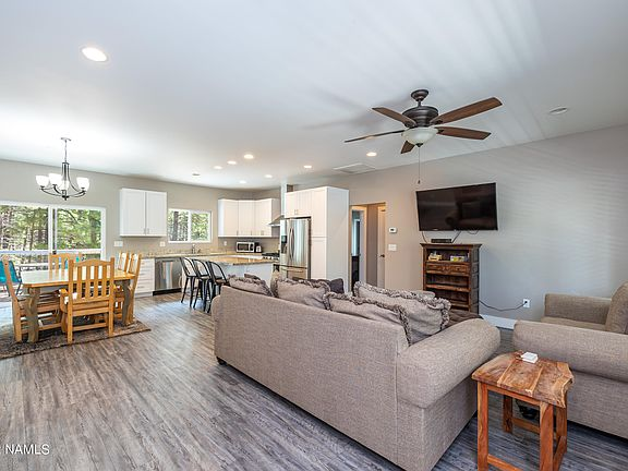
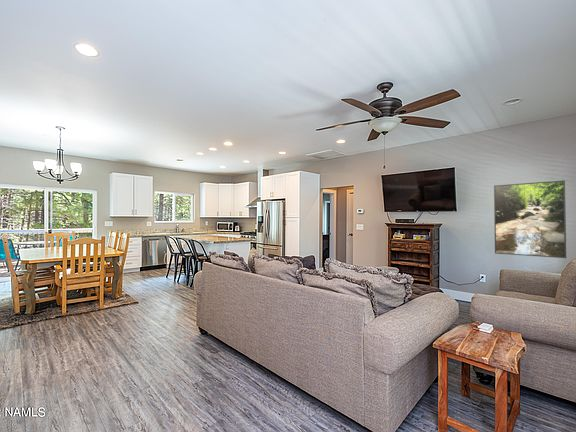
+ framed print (527, 219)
